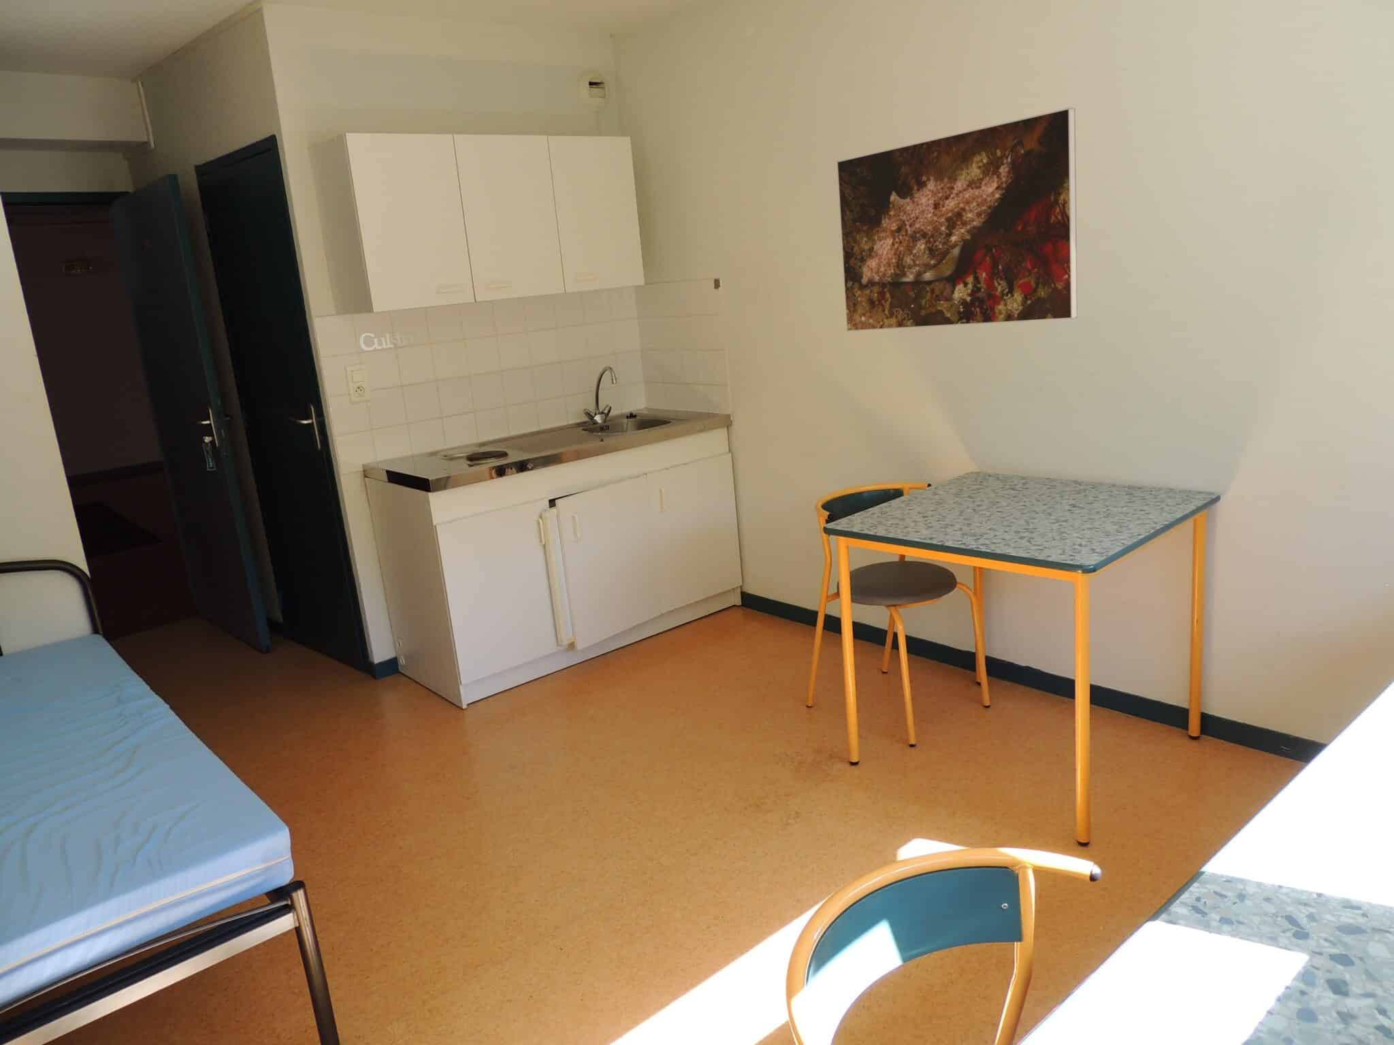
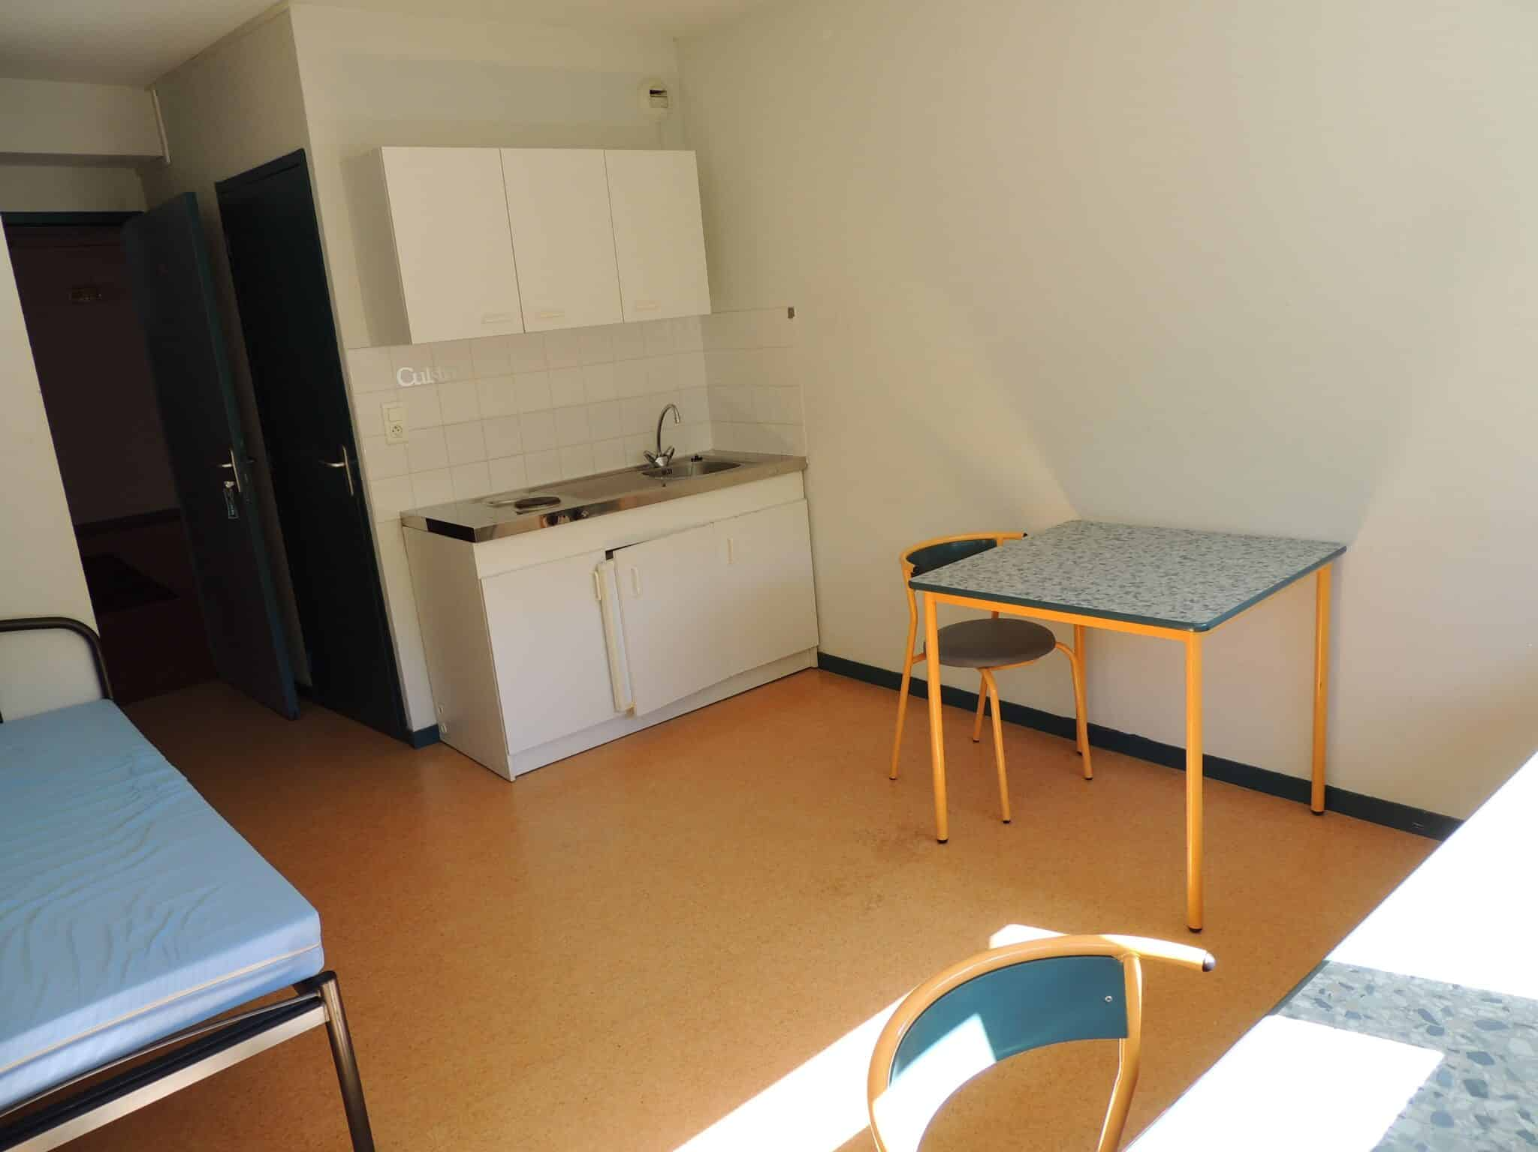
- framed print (947, 233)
